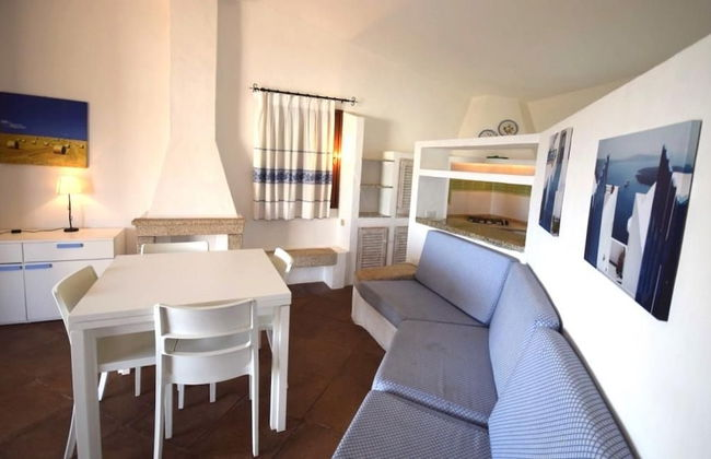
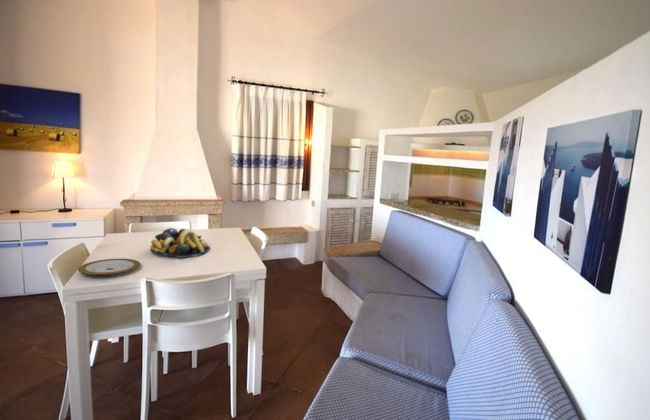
+ plate (110, 268)
+ fruit bowl (181, 239)
